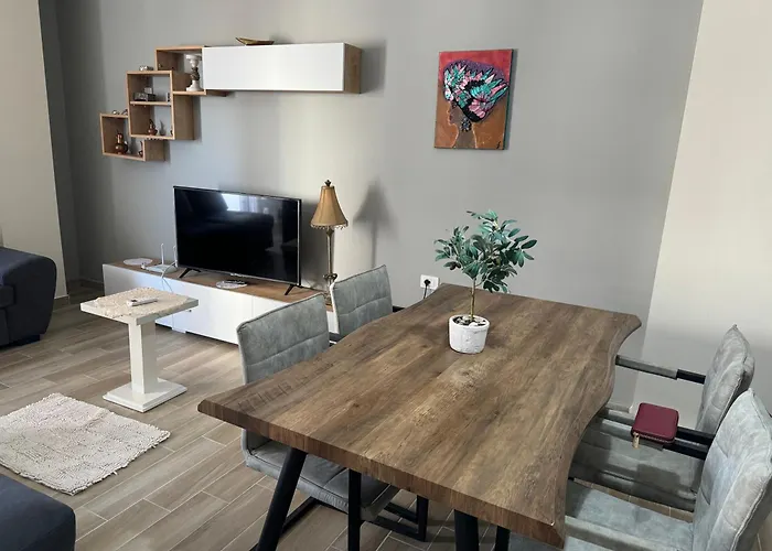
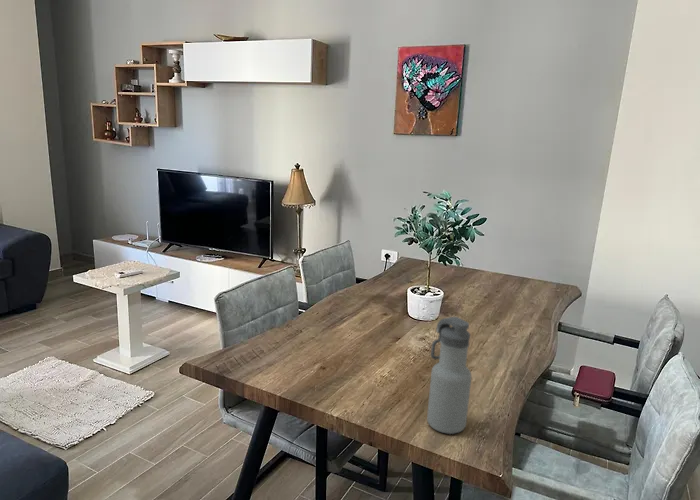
+ water bottle (450, 373)
